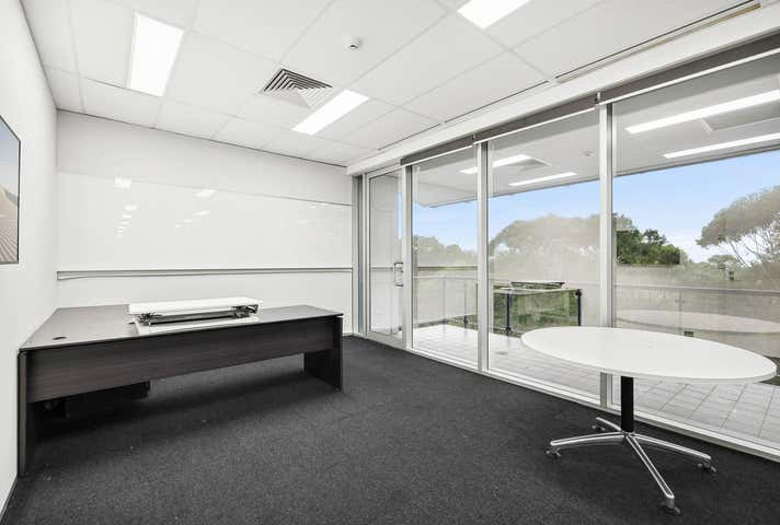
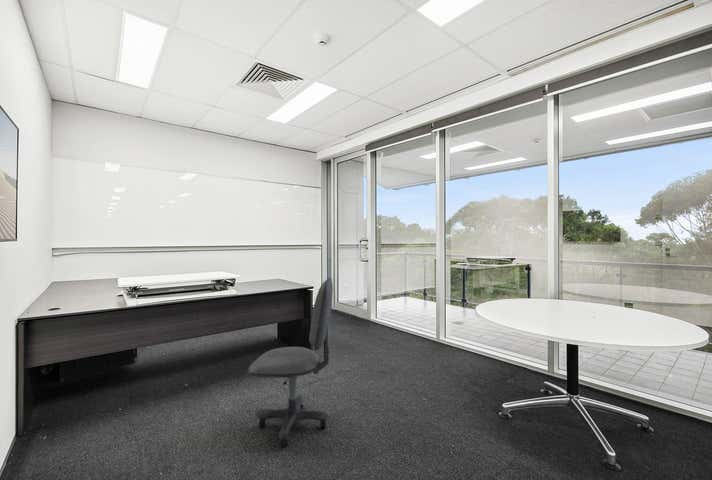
+ office chair (291, 351)
